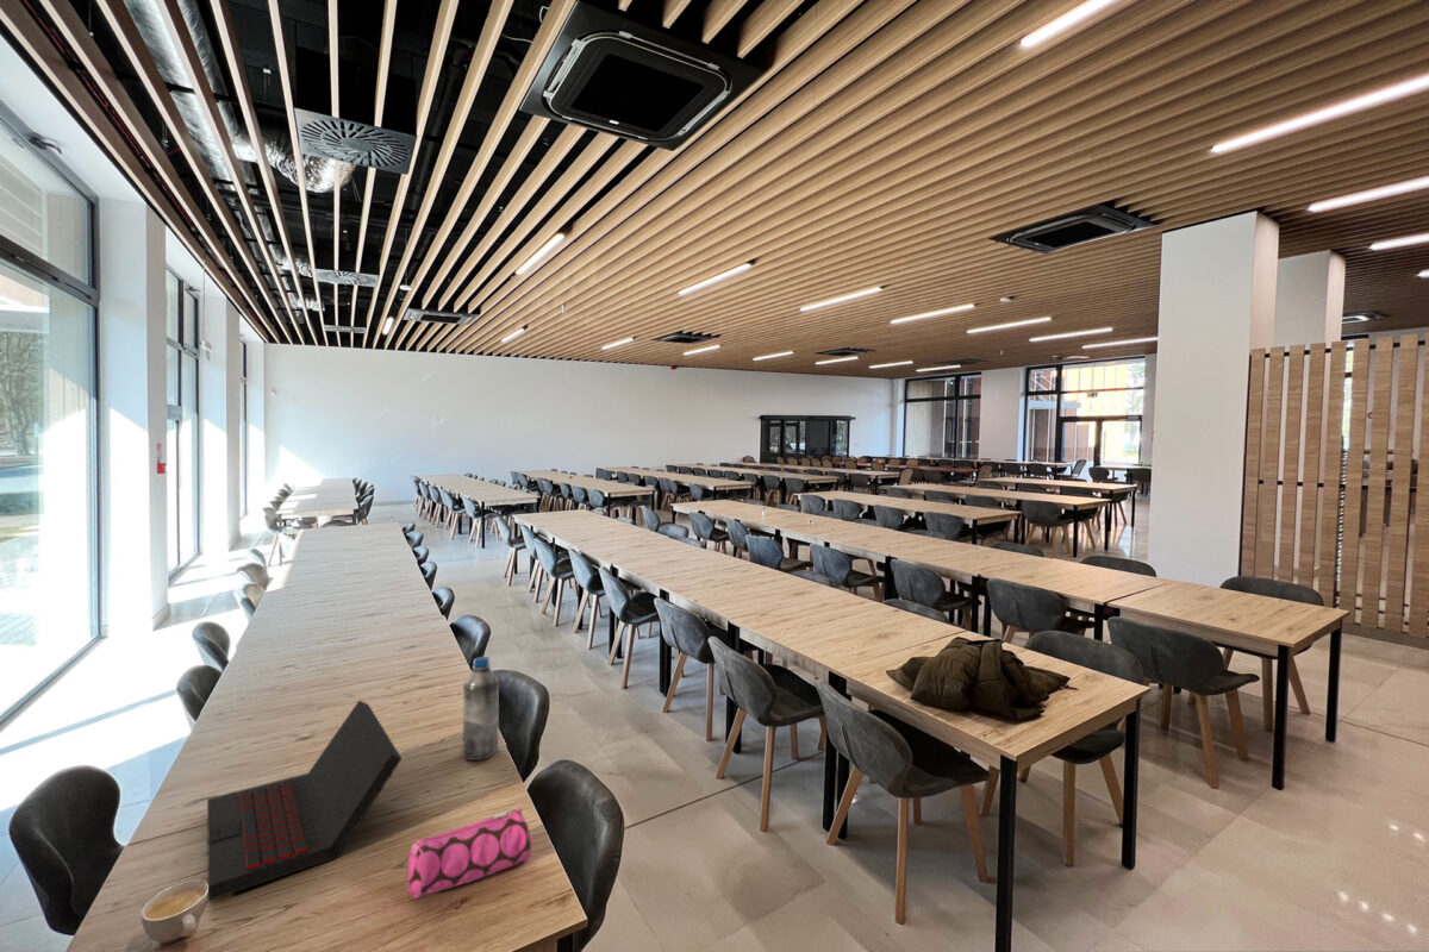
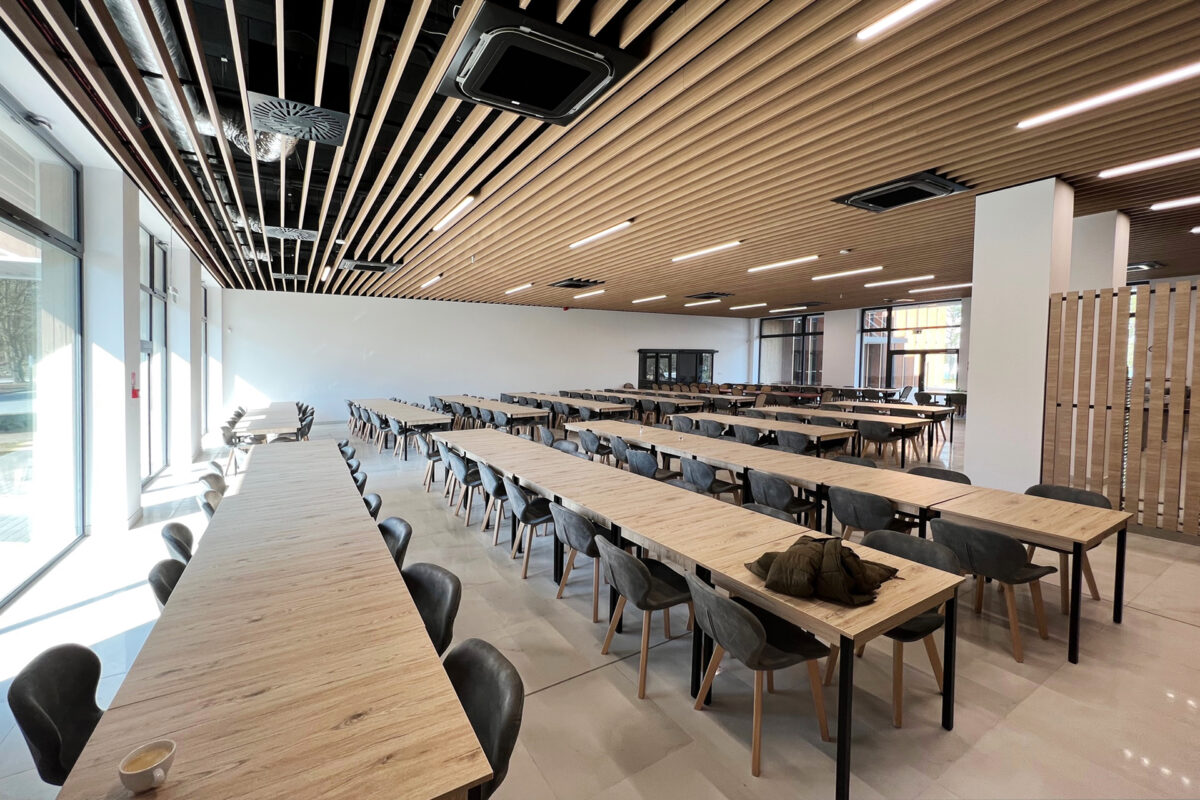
- pencil case (469, 848)
- laptop (301, 782)
- water bottle (481, 706)
